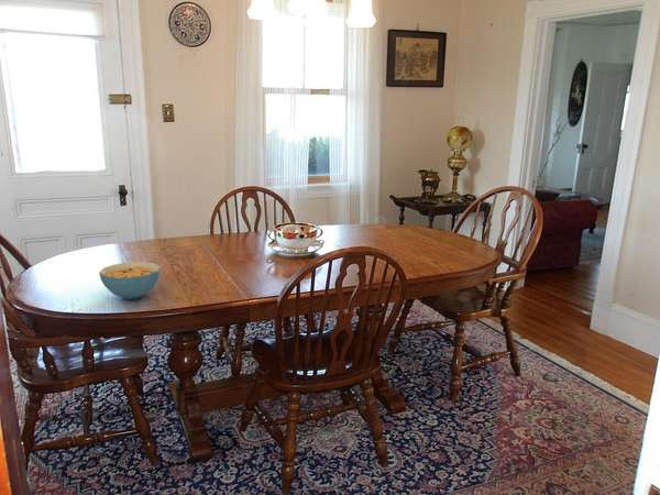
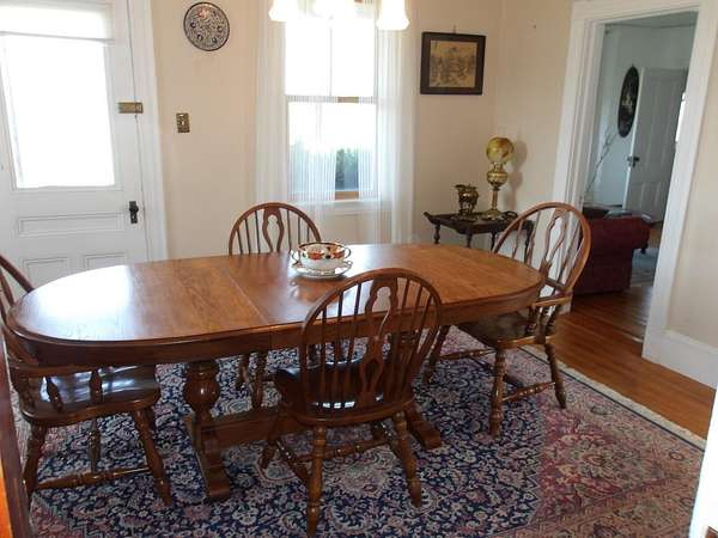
- cereal bowl (131, 283)
